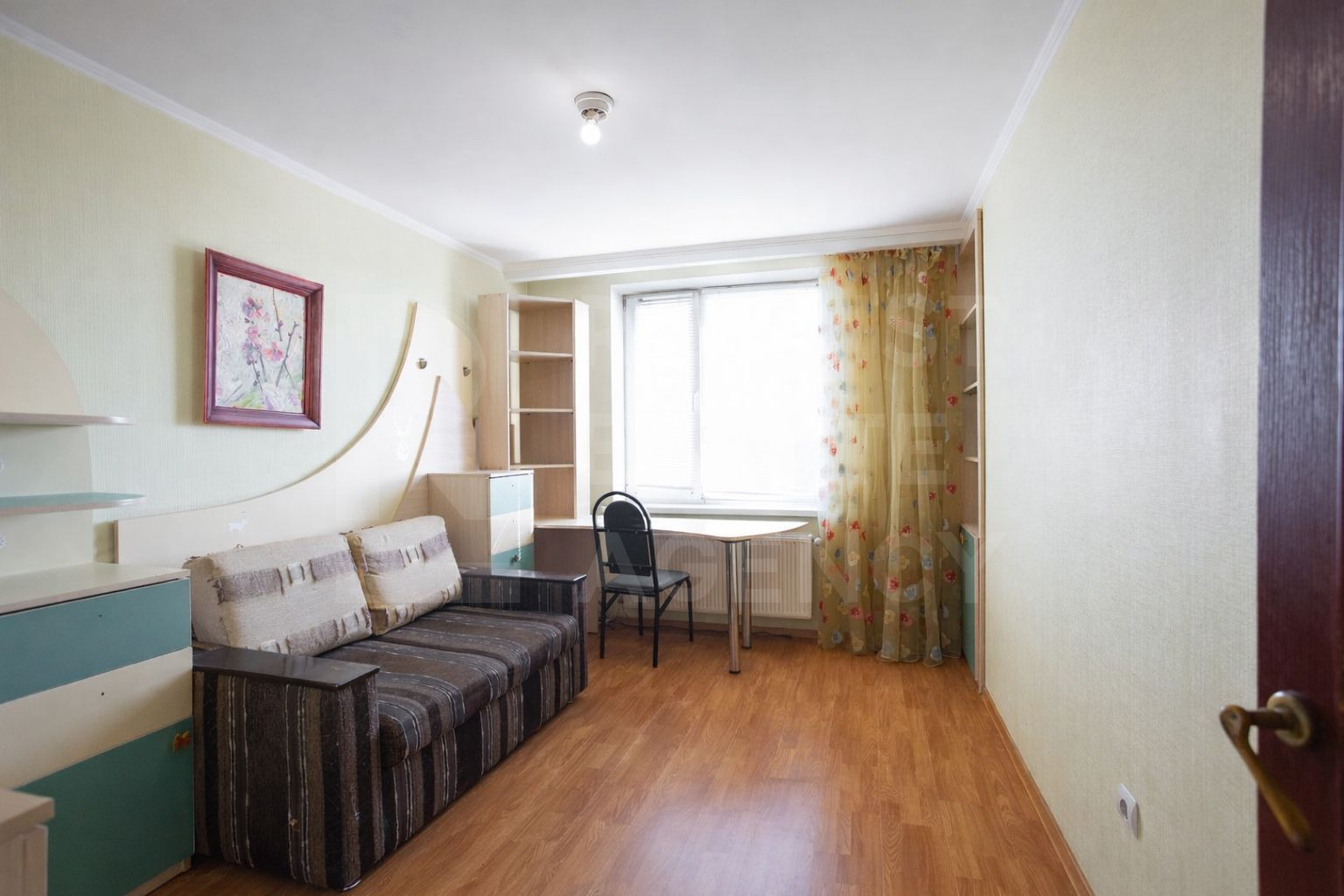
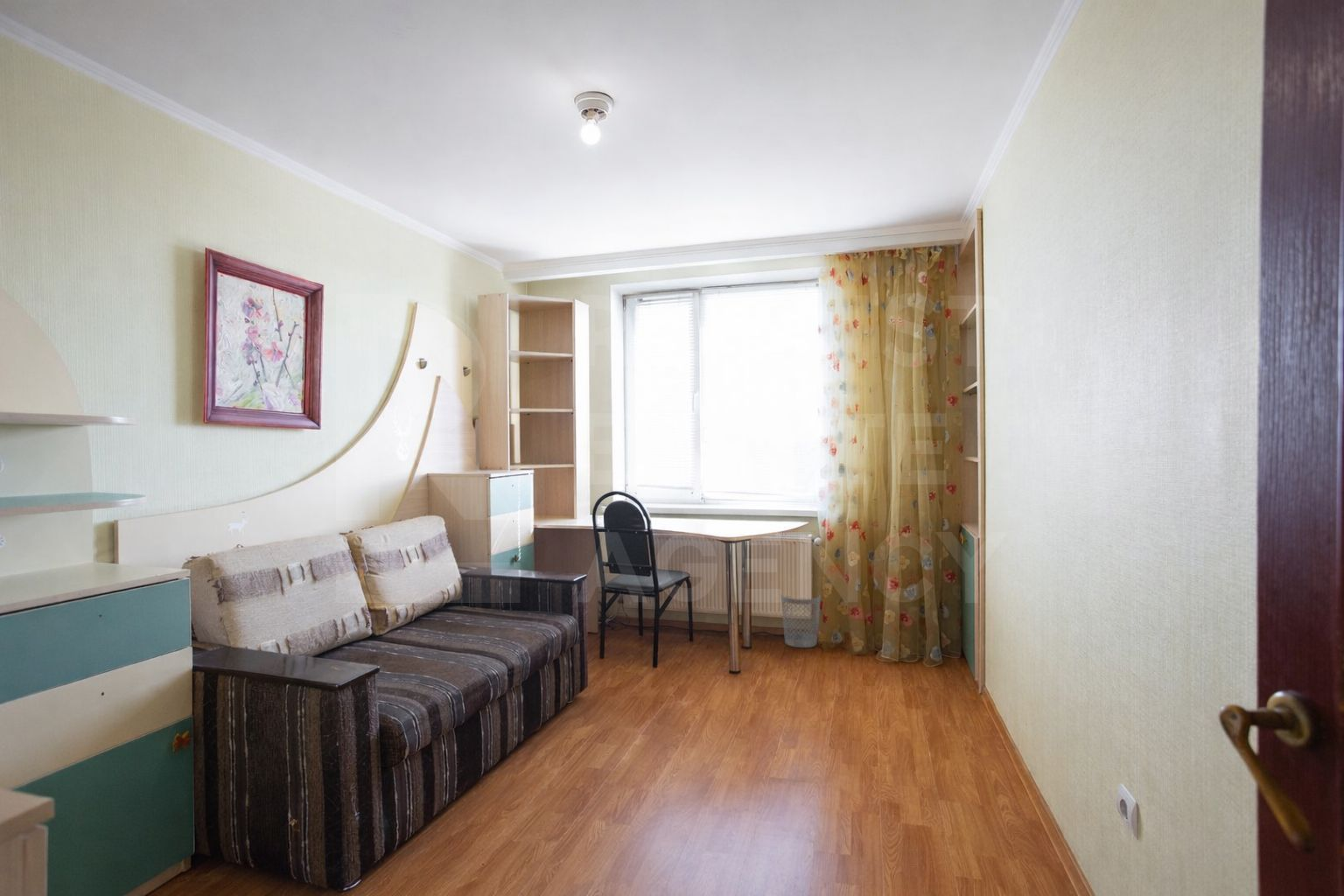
+ wastebasket (801, 620)
